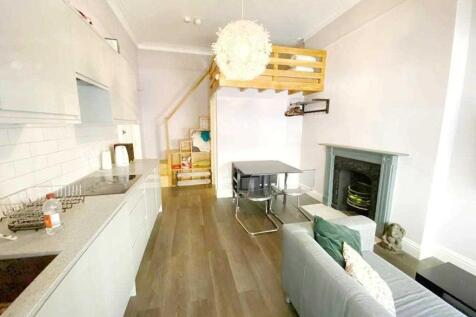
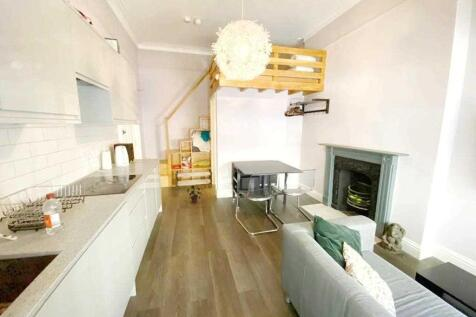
+ potted plant (195, 193)
